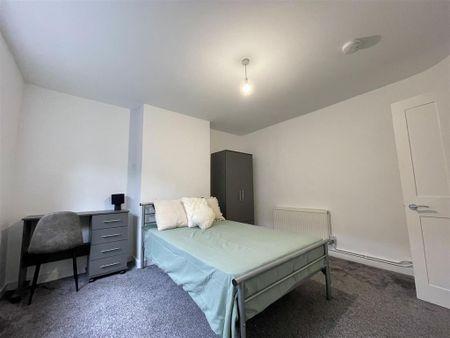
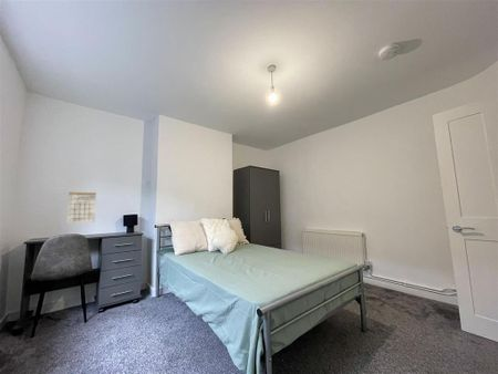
+ calendar (82, 204)
